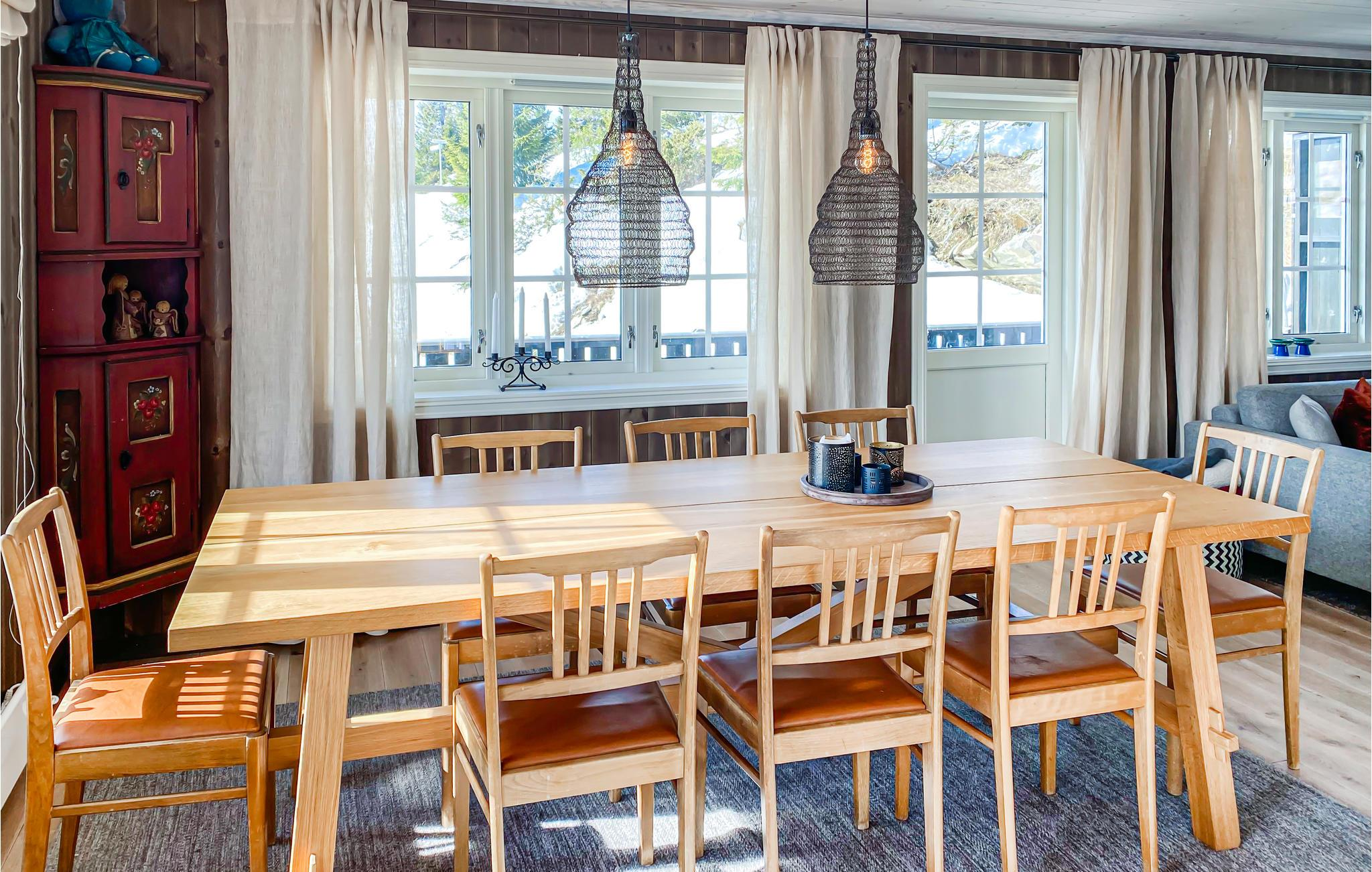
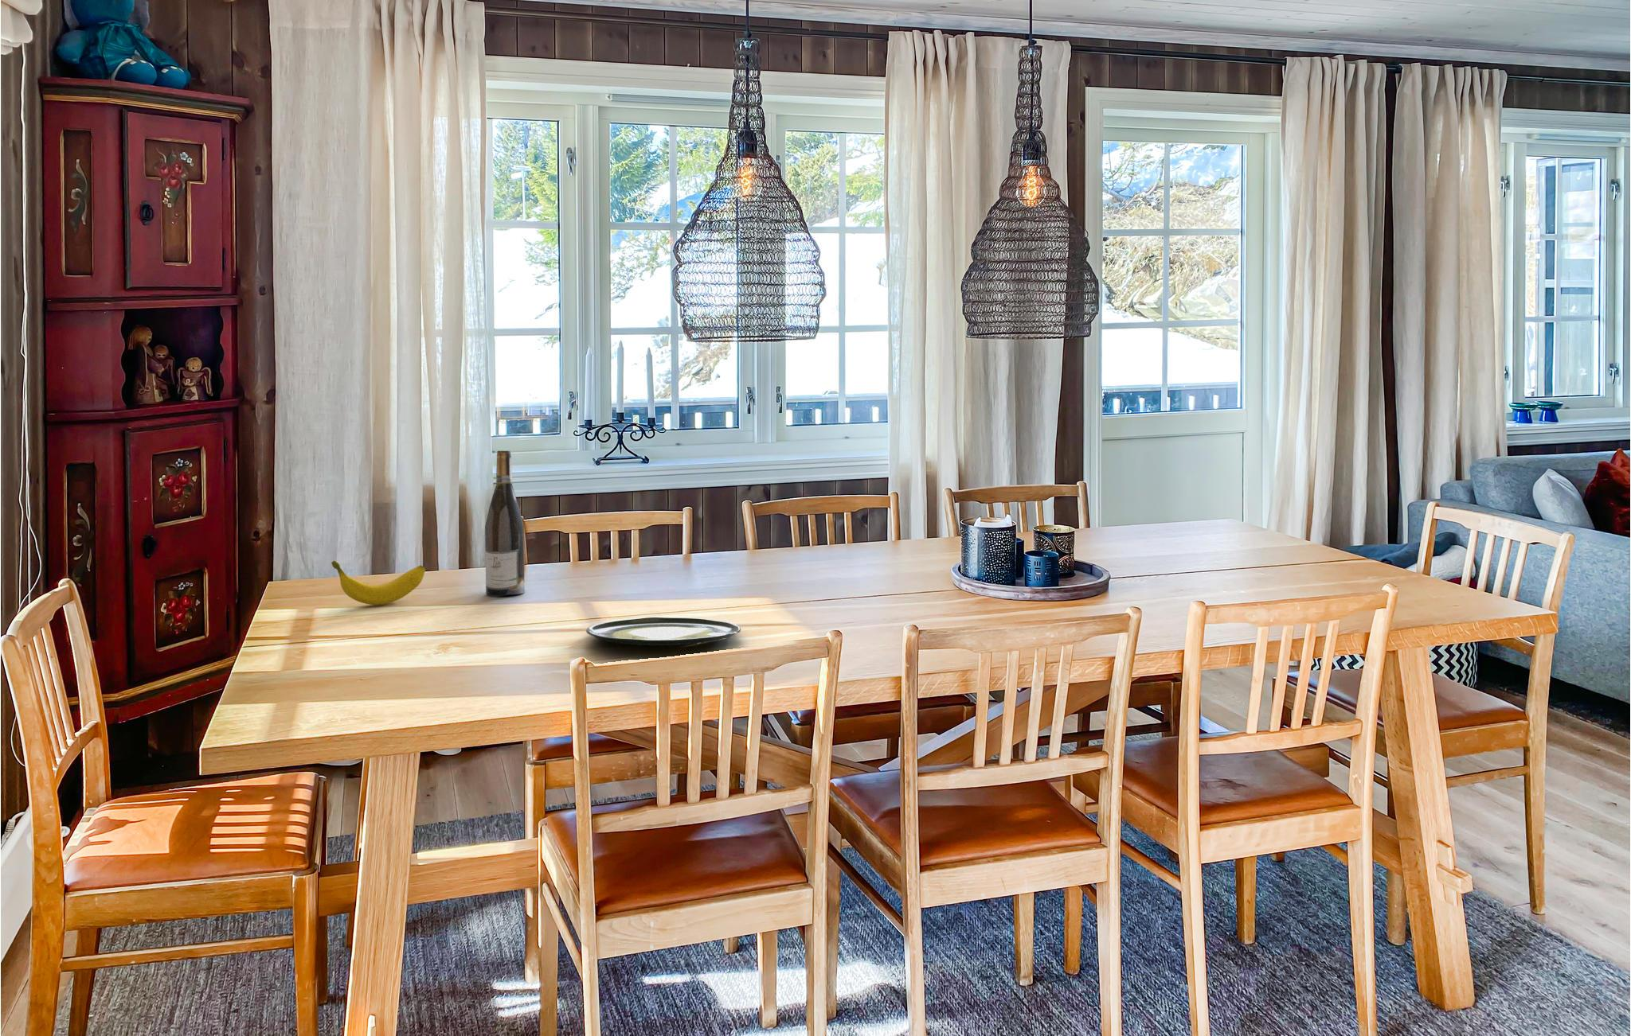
+ wine bottle (504, 522)
+ banana (380, 585)
+ plate (663, 633)
